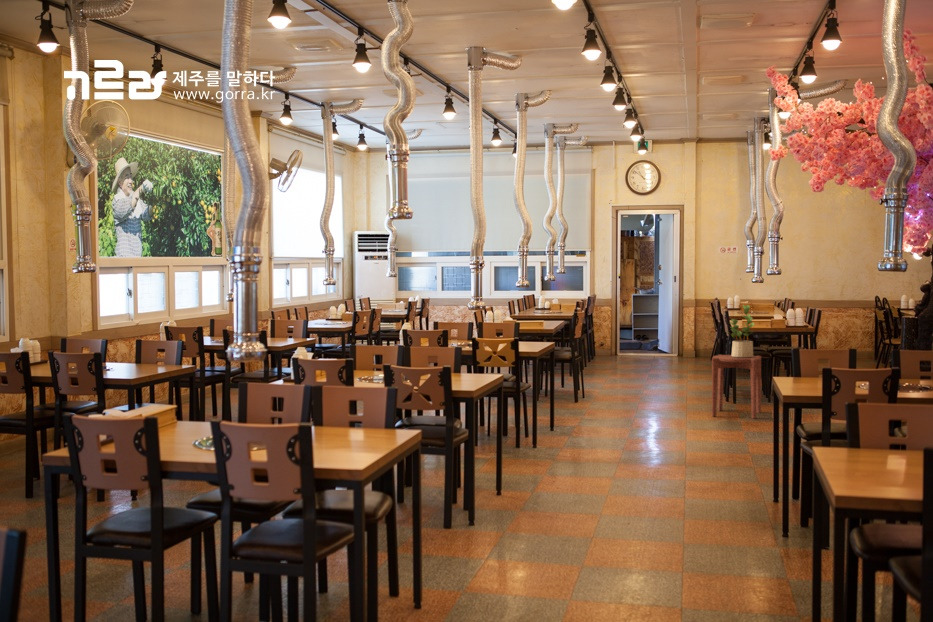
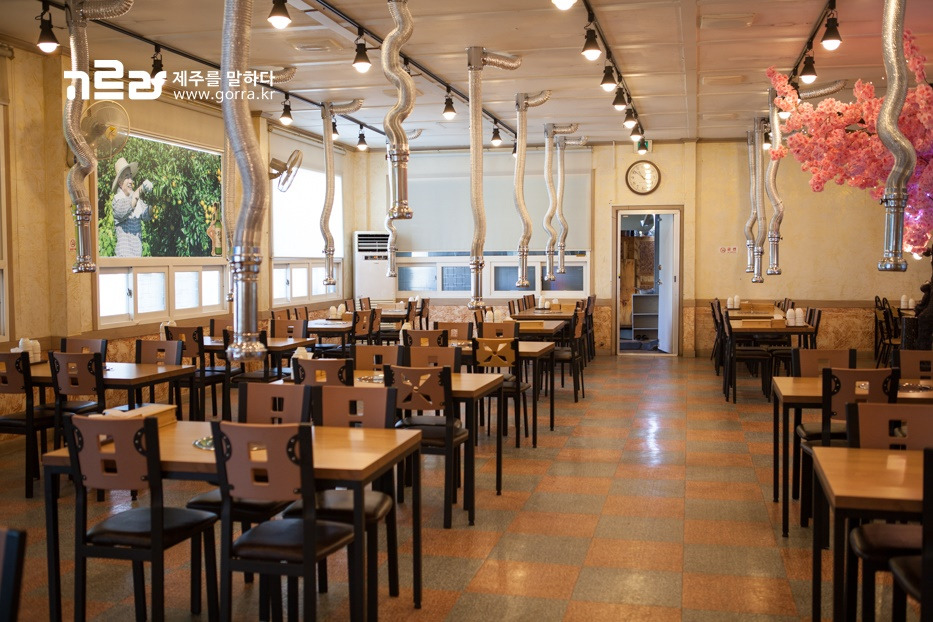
- potted plant (739, 331)
- side table (722, 385)
